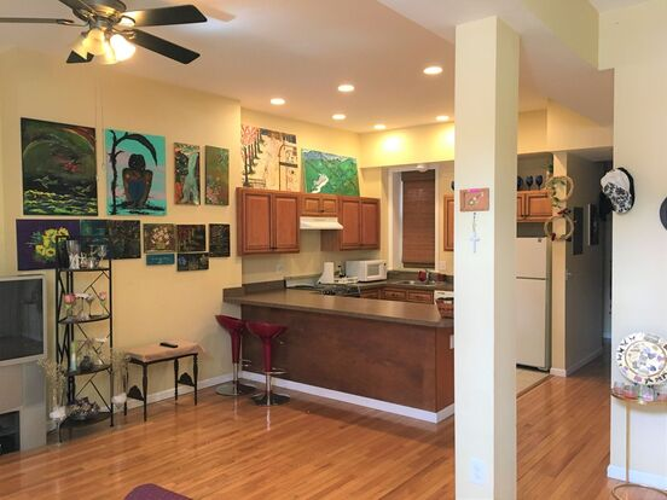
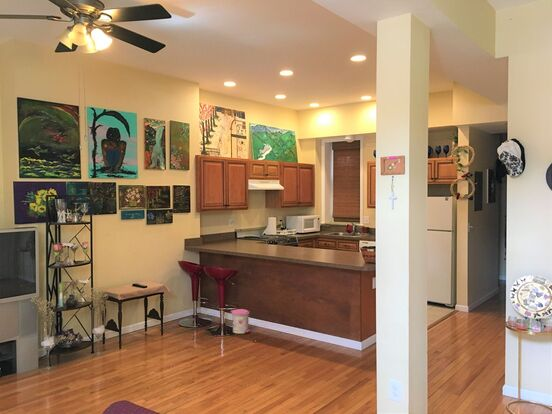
+ trash can (240, 320)
